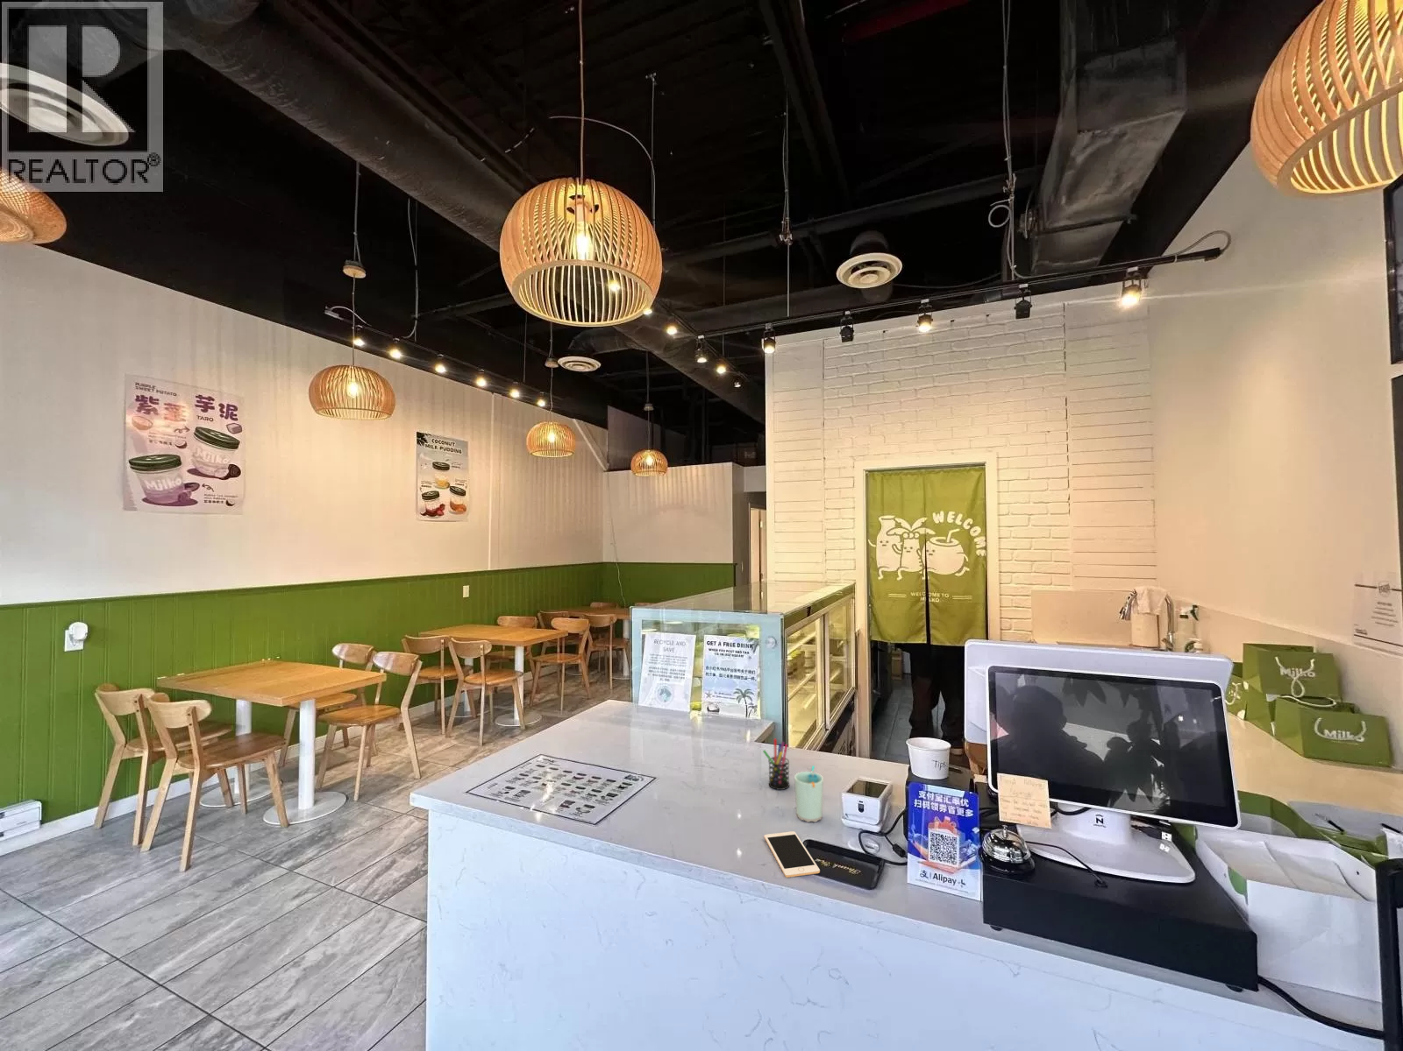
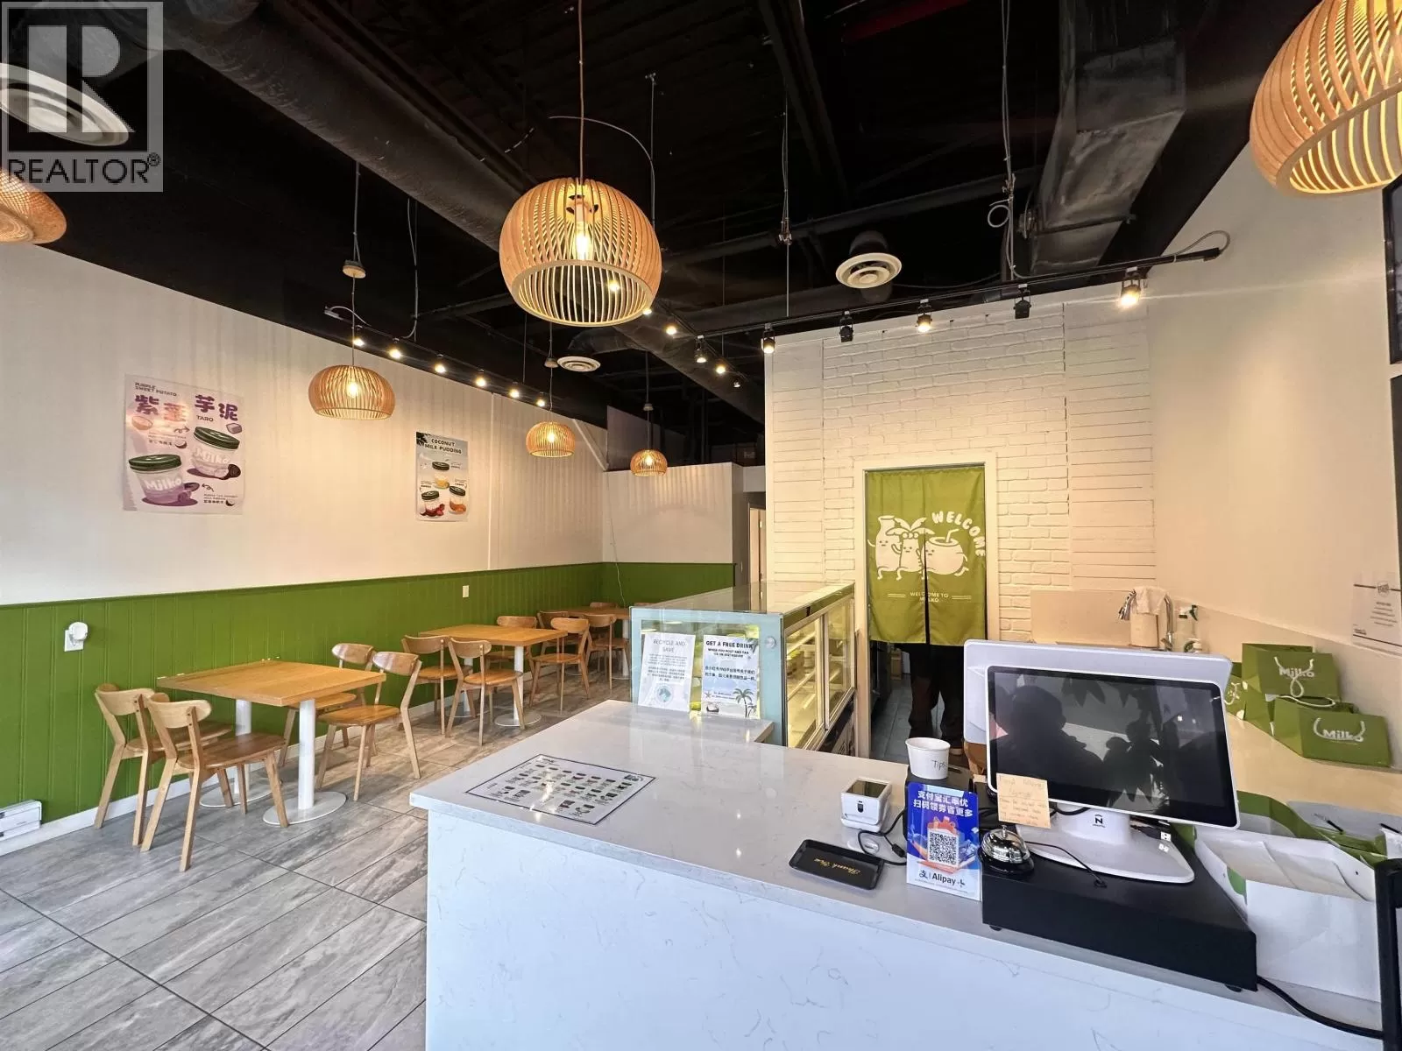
- pen holder (776, 763)
- cup (809, 793)
- cell phone (790, 852)
